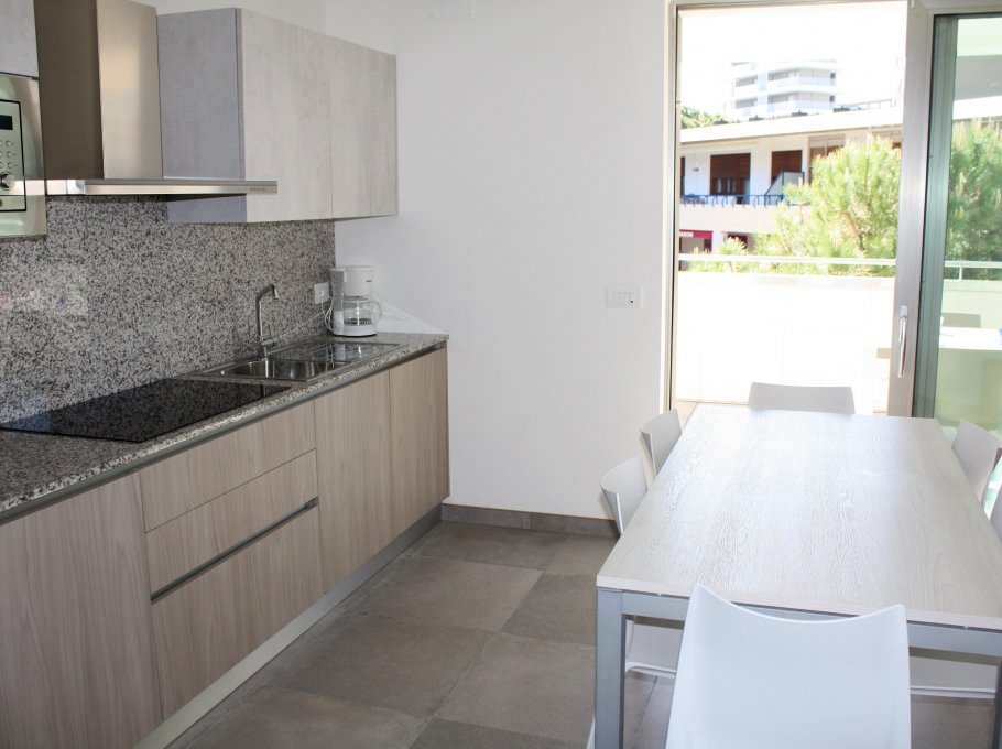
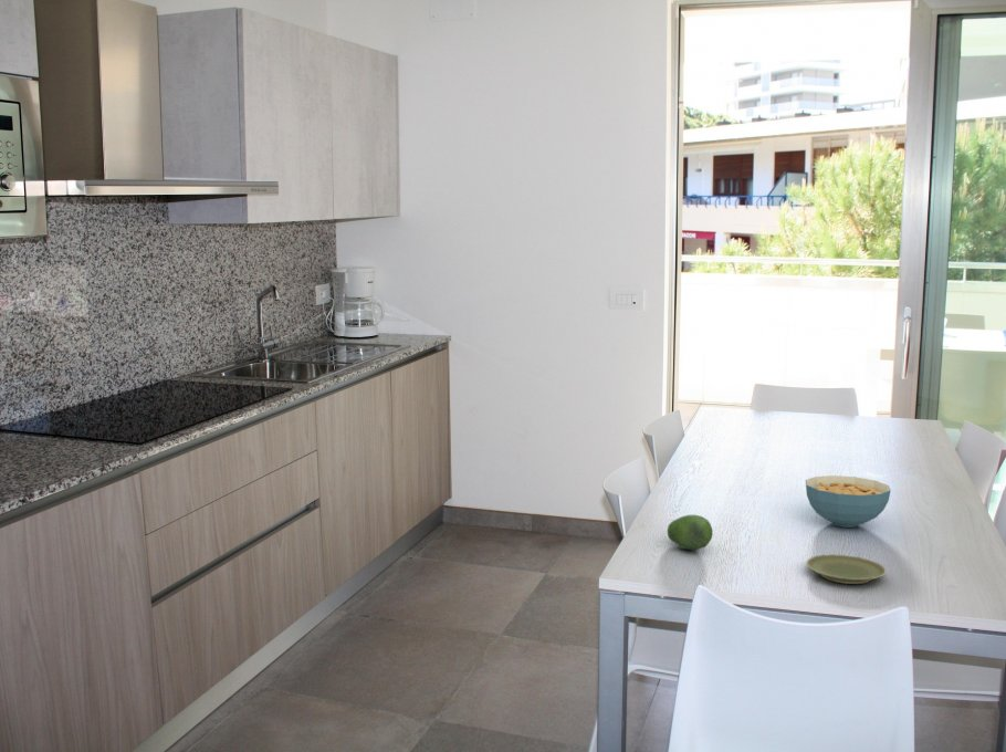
+ fruit (688, 531)
+ plate (845, 571)
+ cereal bowl (846, 504)
